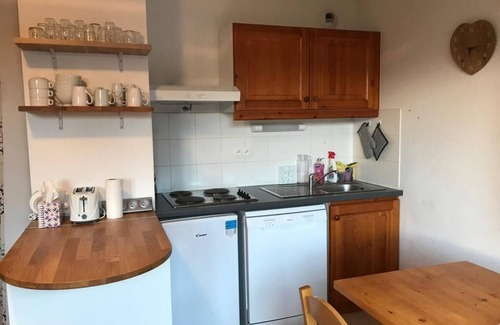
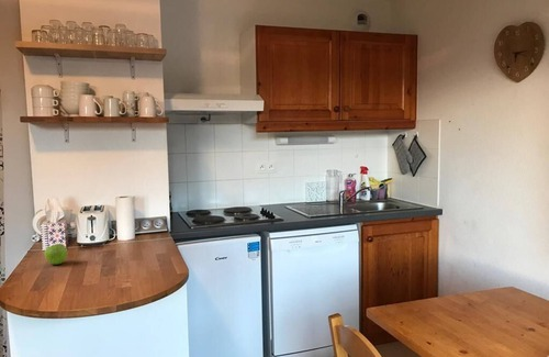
+ fruit (56, 253)
